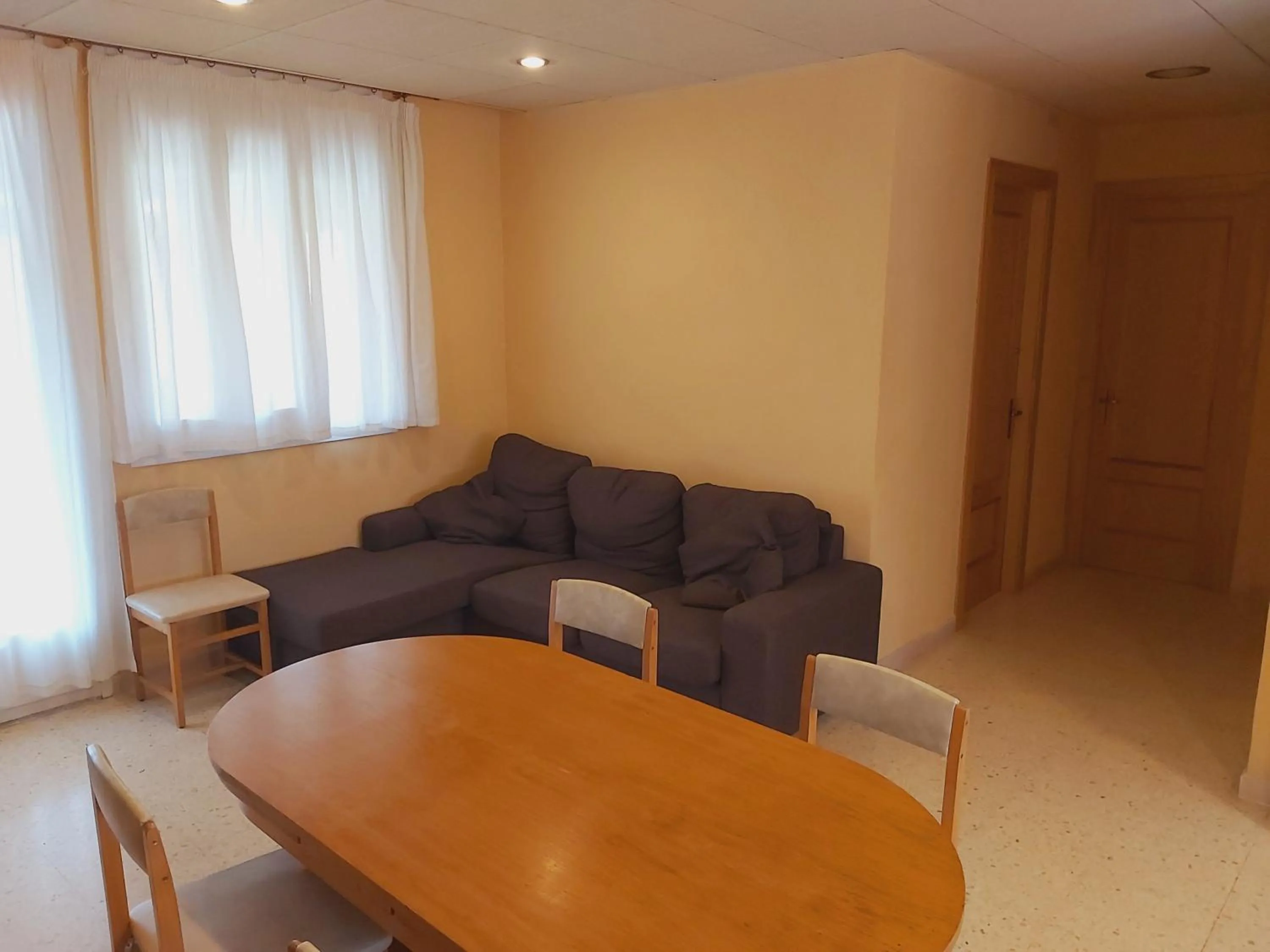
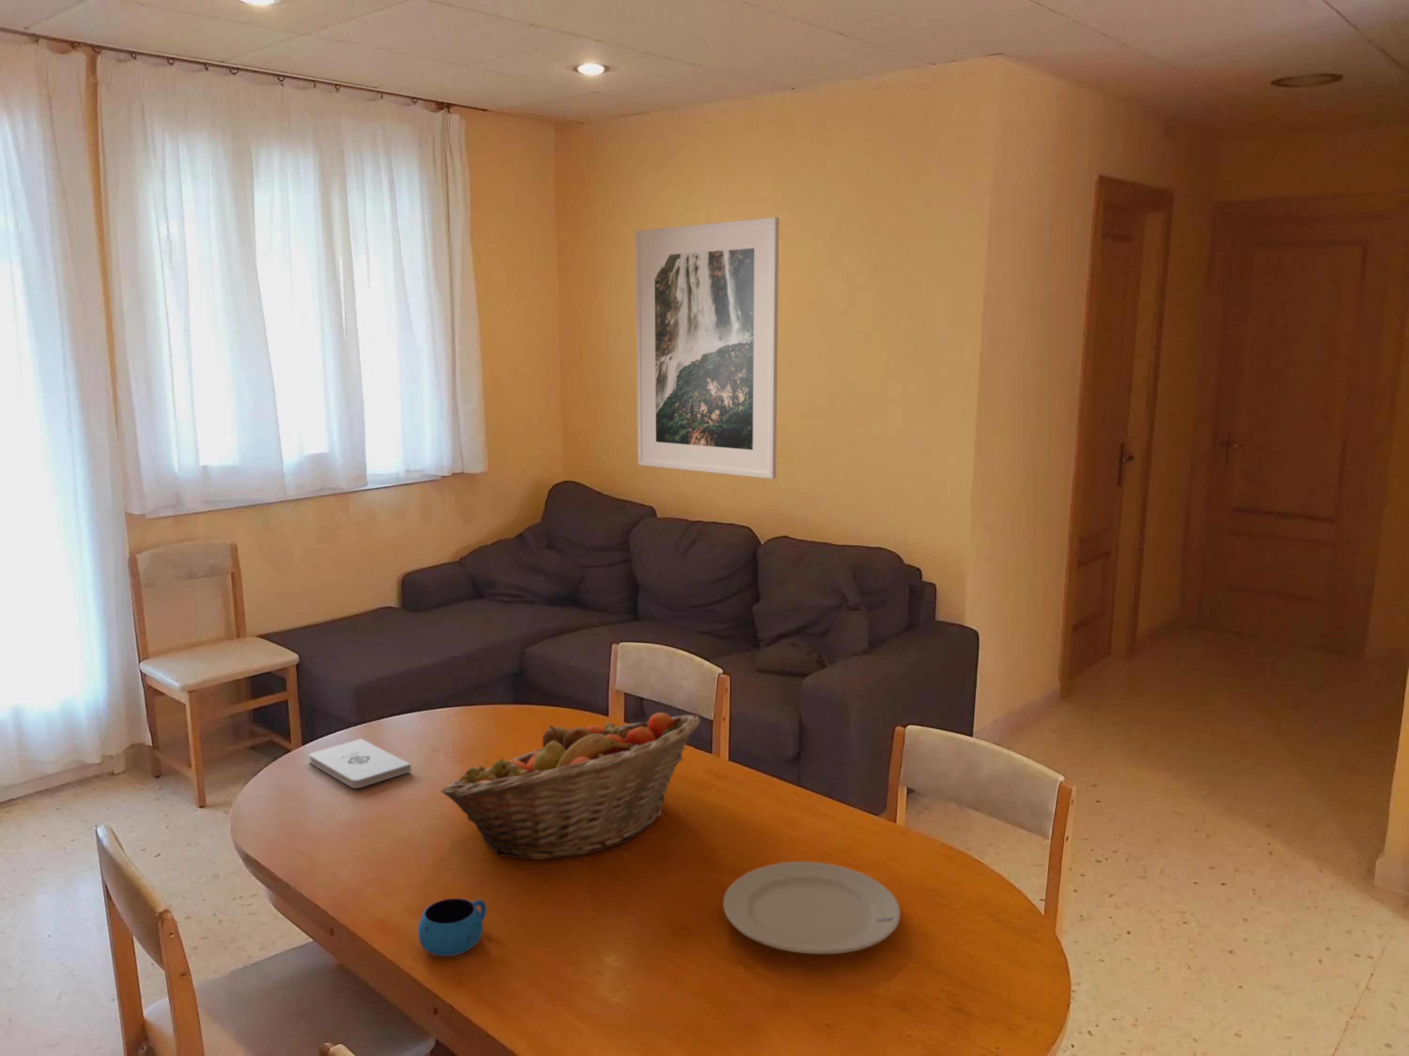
+ fruit basket (577, 773)
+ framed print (703, 351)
+ chinaware (811, 911)
+ notepad (358, 762)
+ mug (456, 924)
